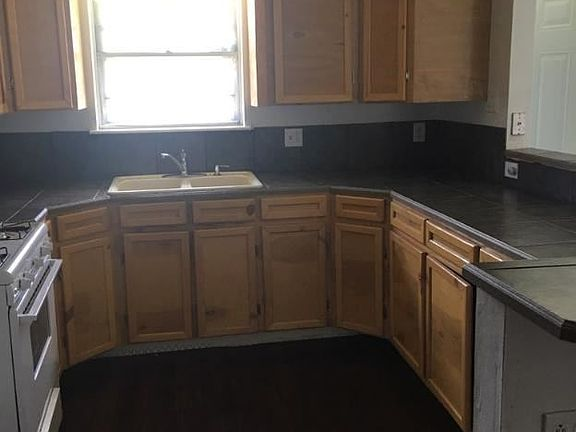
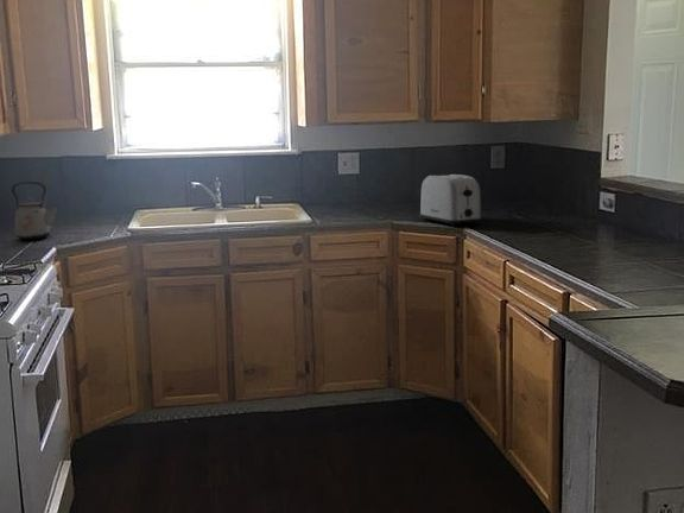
+ kettle (37, 210)
+ toaster (450, 198)
